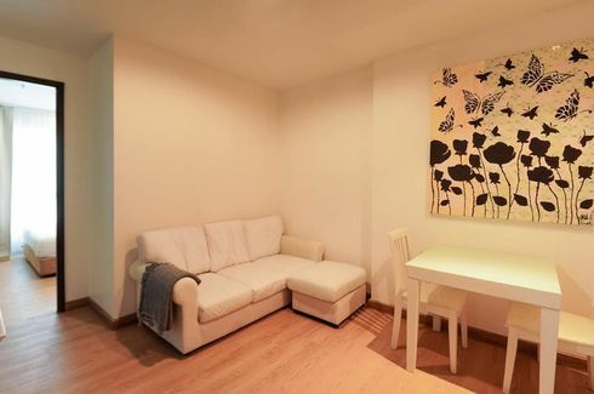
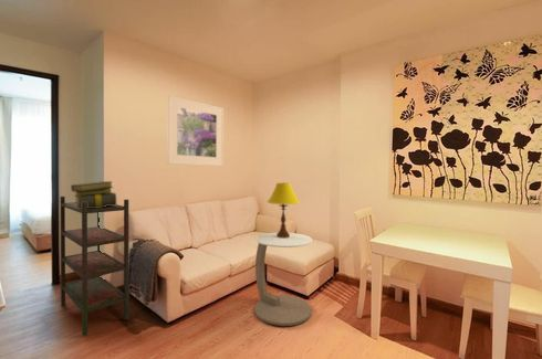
+ side table (264, 277)
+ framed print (197, 134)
+ bookshelf (93, 254)
+ table lamp (283, 209)
+ stack of books (94, 193)
